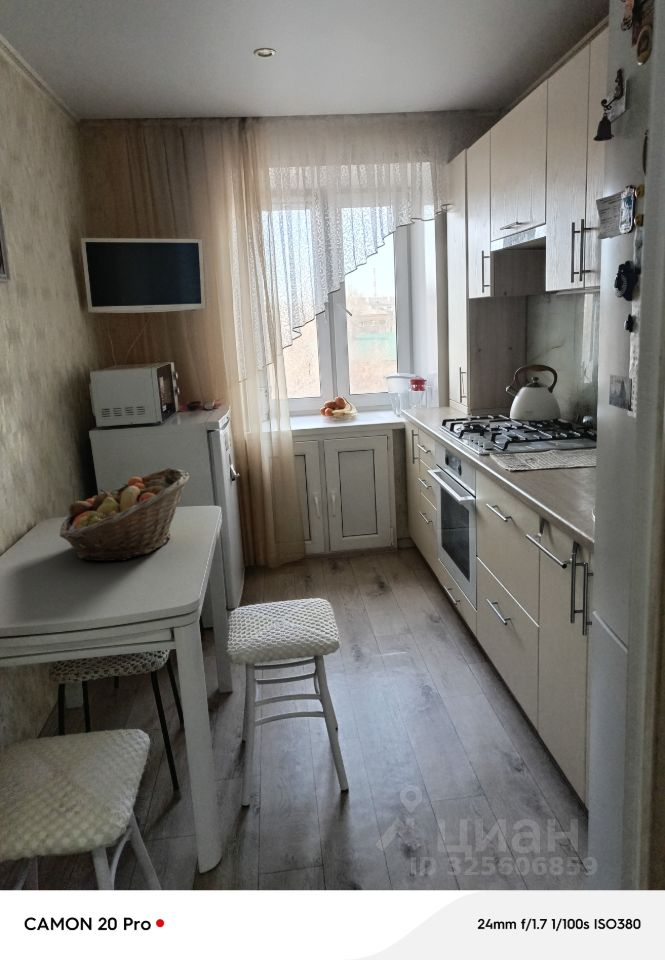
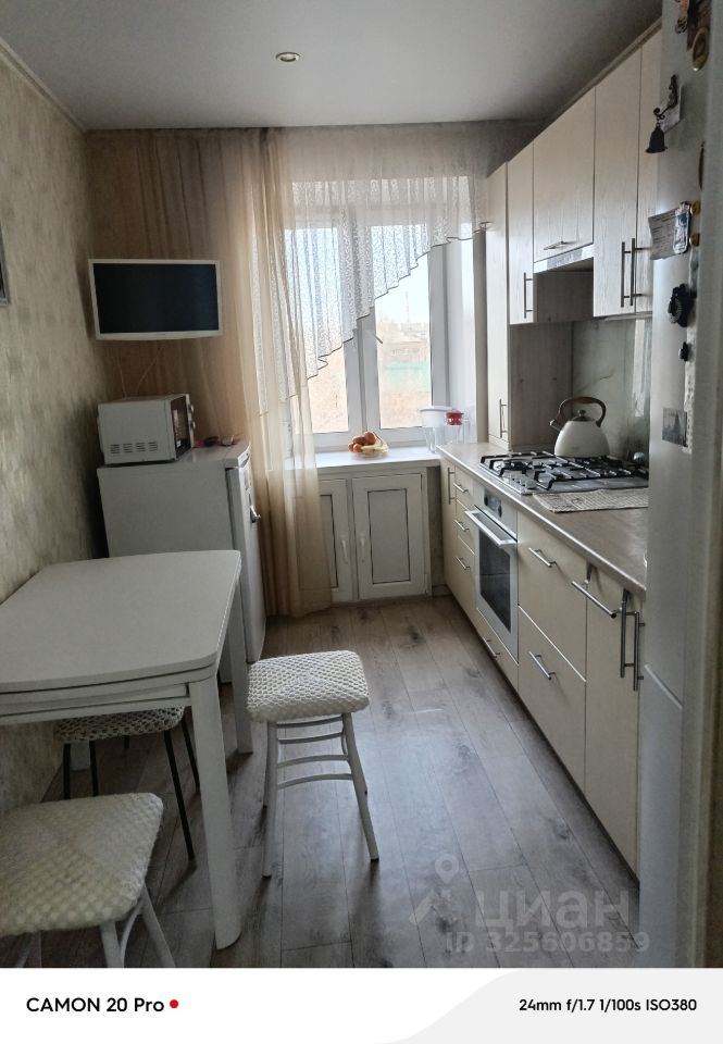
- fruit basket (126, 511)
